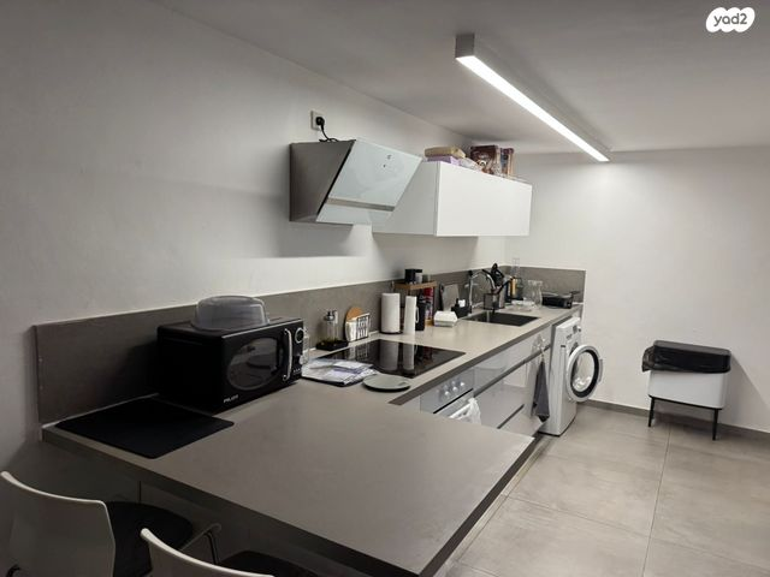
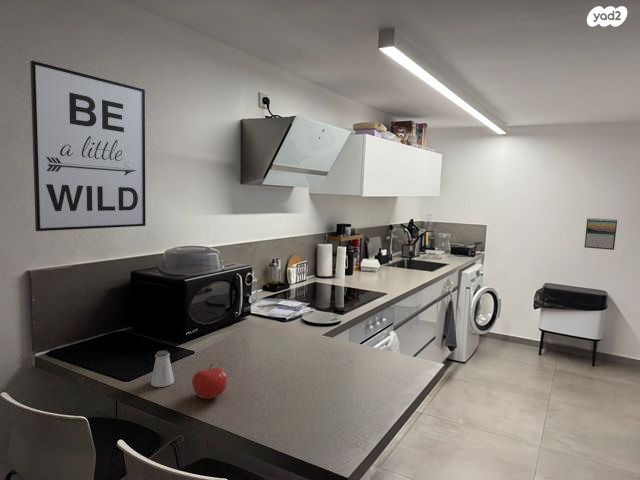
+ saltshaker (162, 367)
+ fruit (209, 380)
+ calendar (600, 233)
+ wall art (95, 153)
